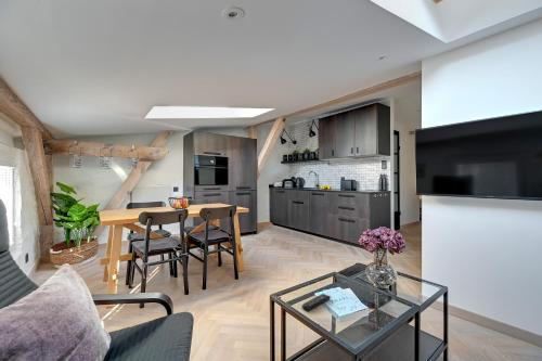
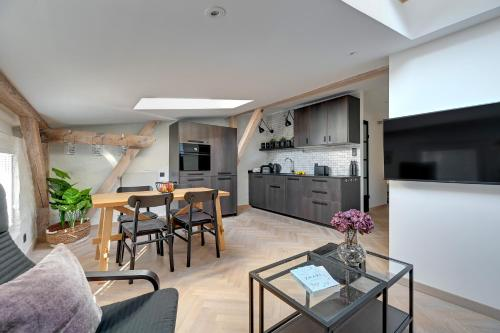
- remote control (317, 301)
